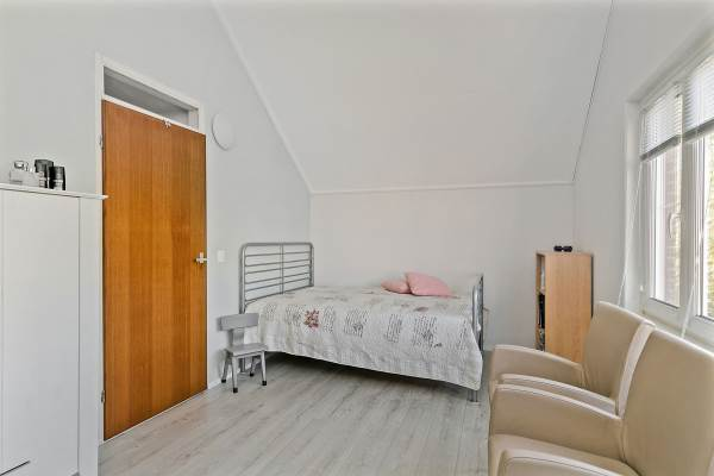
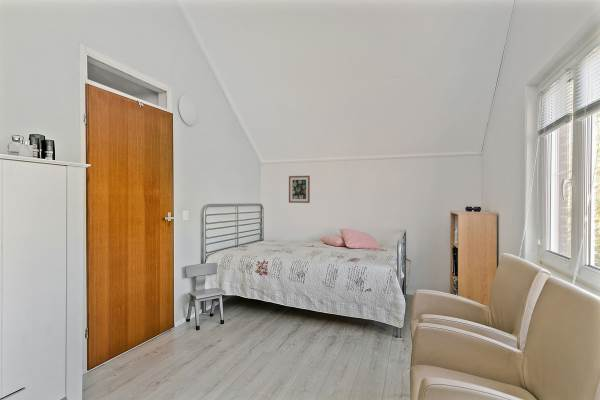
+ wall art (299, 189)
